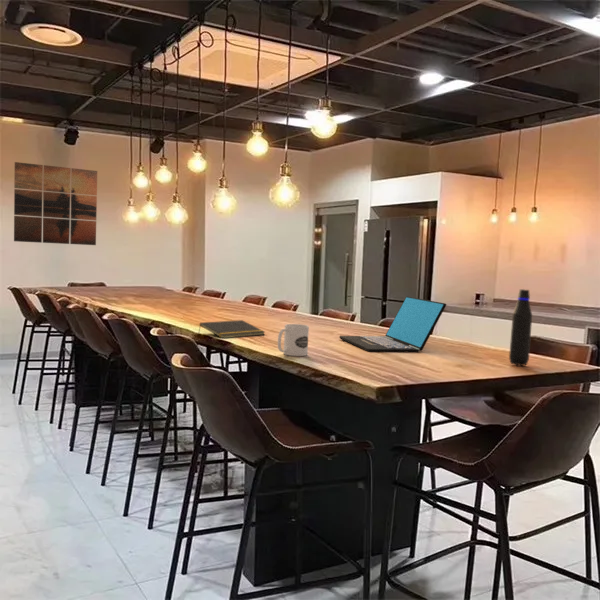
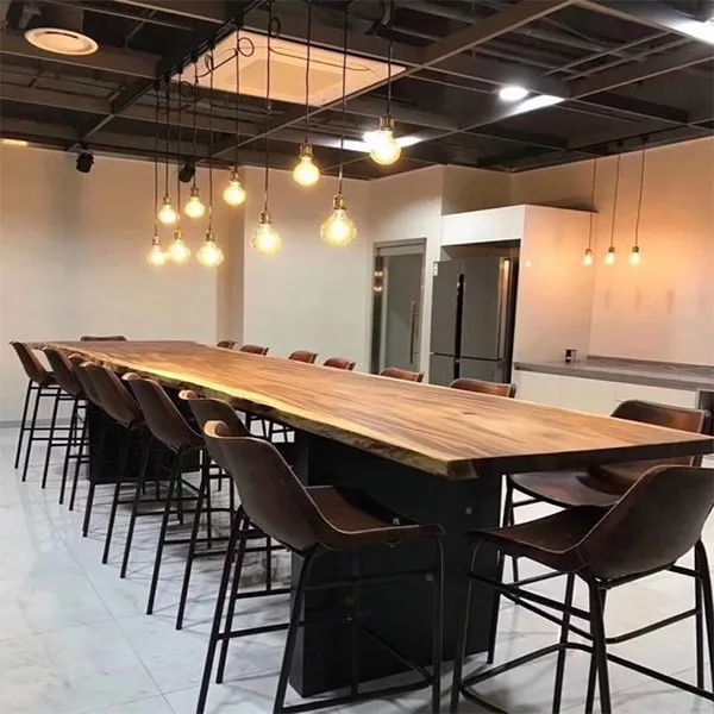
- wall art (56, 205)
- notepad (232, 328)
- laptop (392, 322)
- water bottle (521, 327)
- mug (292, 340)
